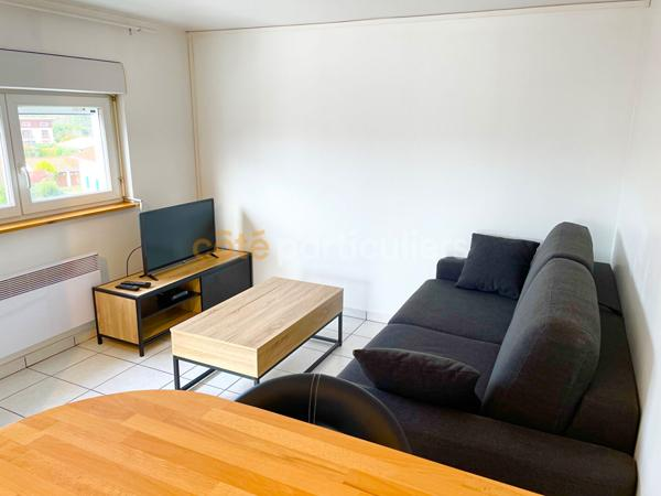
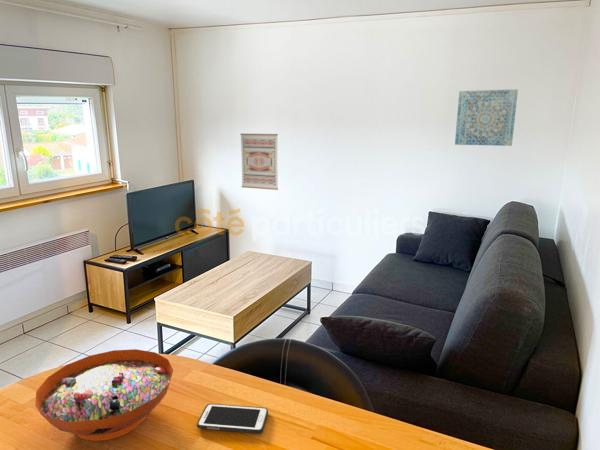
+ wall art (485, 118)
+ wall art (259, 161)
+ decorative bowl (109, 398)
+ cell phone (233, 418)
